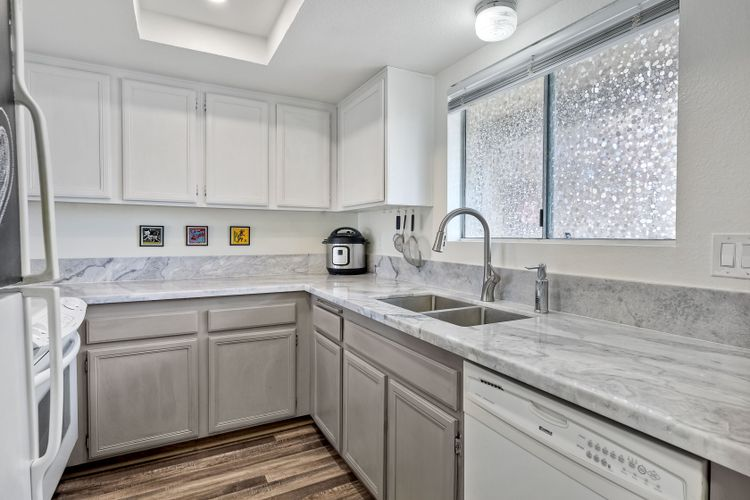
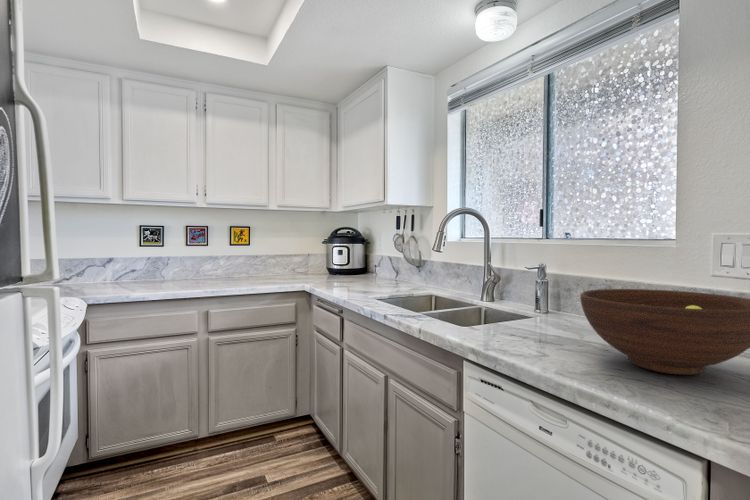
+ fruit bowl (664, 332)
